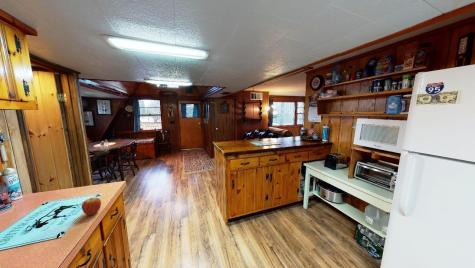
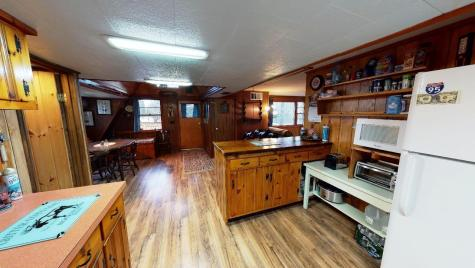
- fruit (91, 205)
